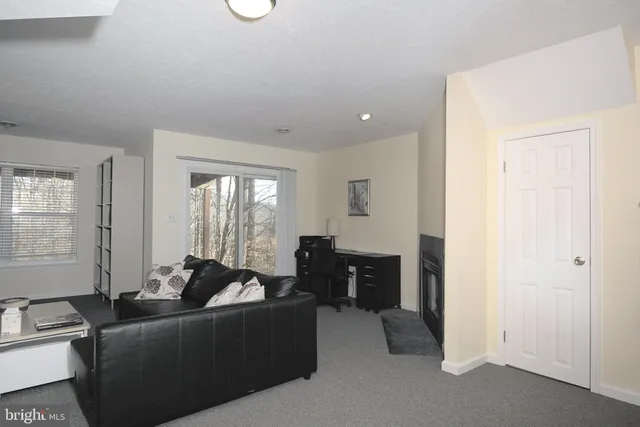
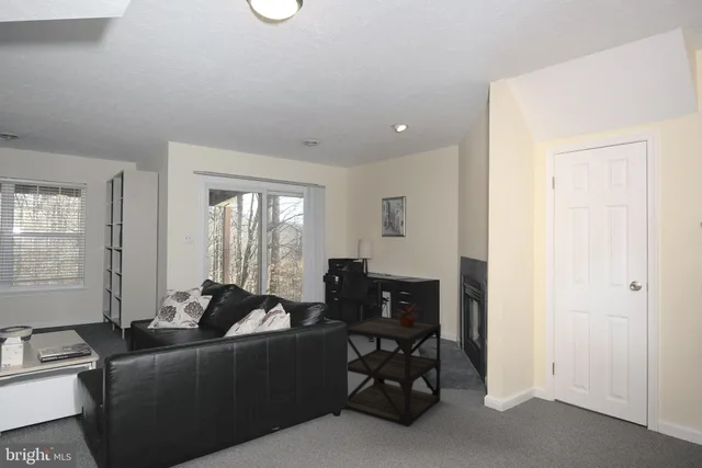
+ potted plant (407, 311)
+ side table (390, 364)
